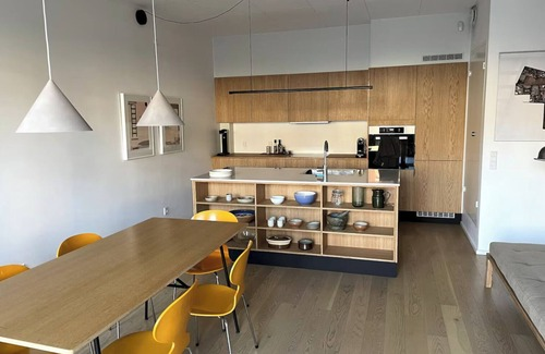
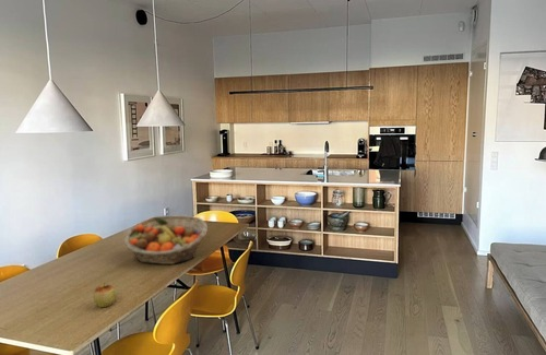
+ fruit basket (166, 238)
+ apple (104, 294)
